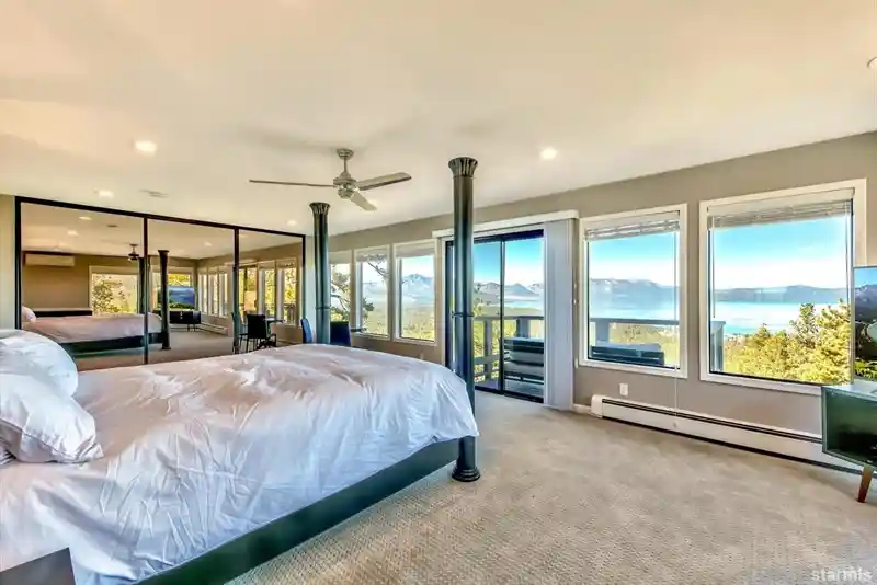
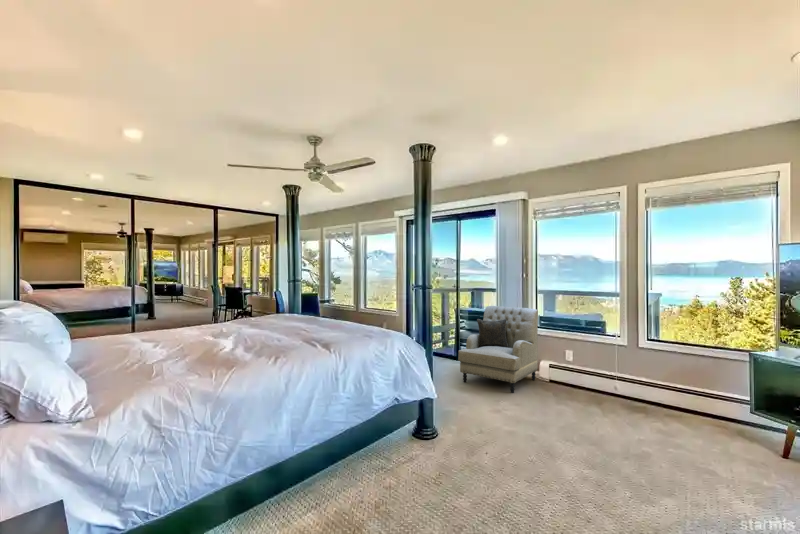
+ armchair (499, 344)
